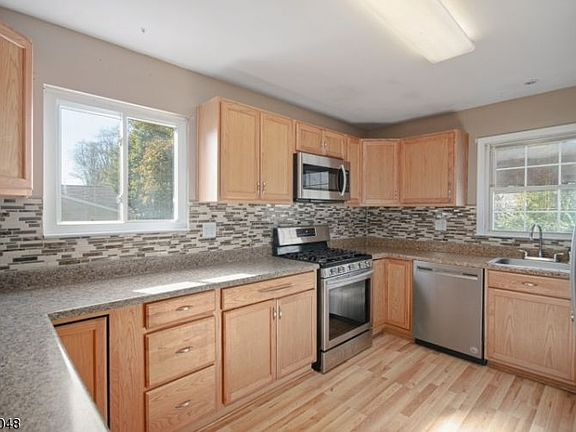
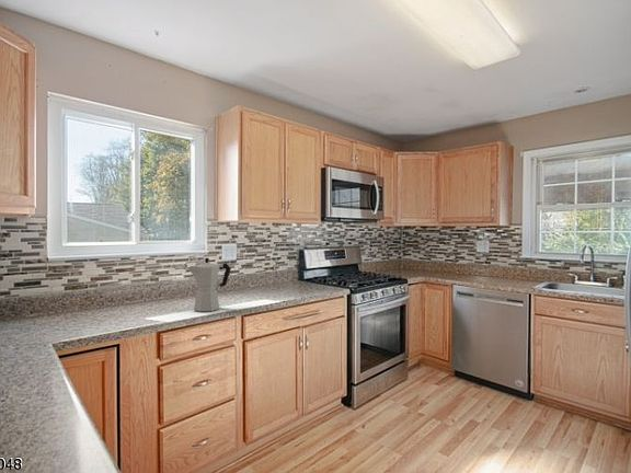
+ moka pot (209, 282)
